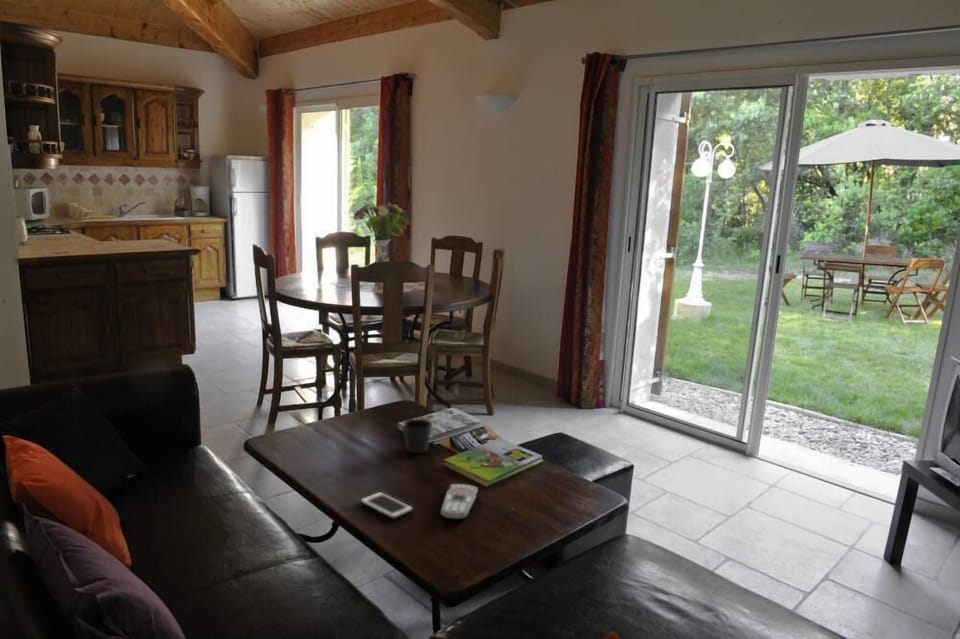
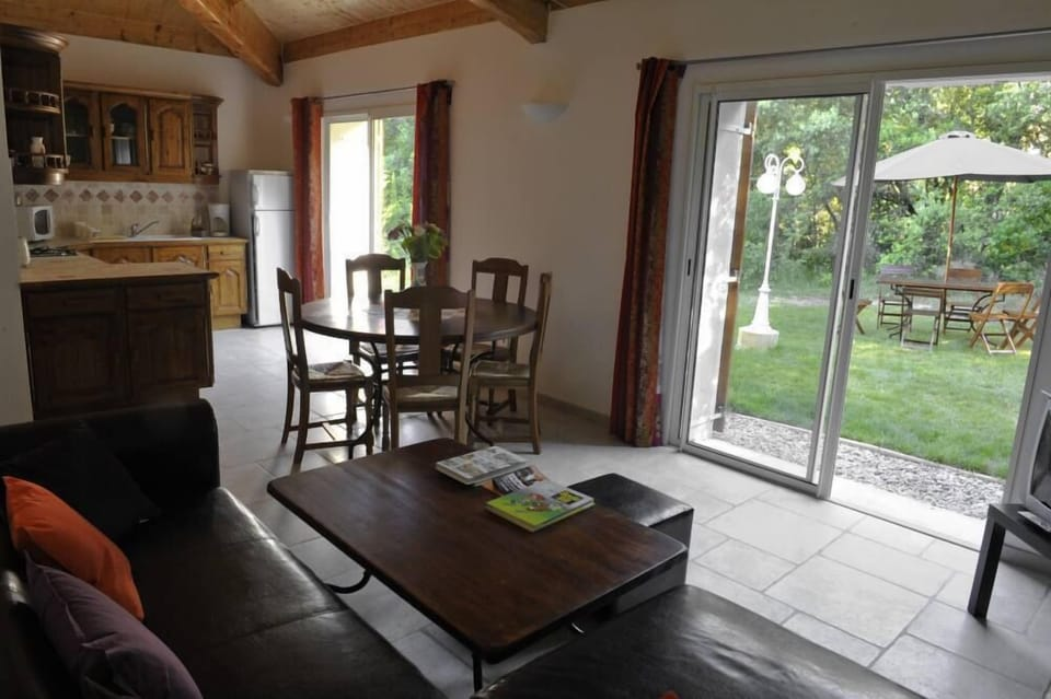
- remote control (458, 501)
- cup (414, 435)
- cell phone (386, 505)
